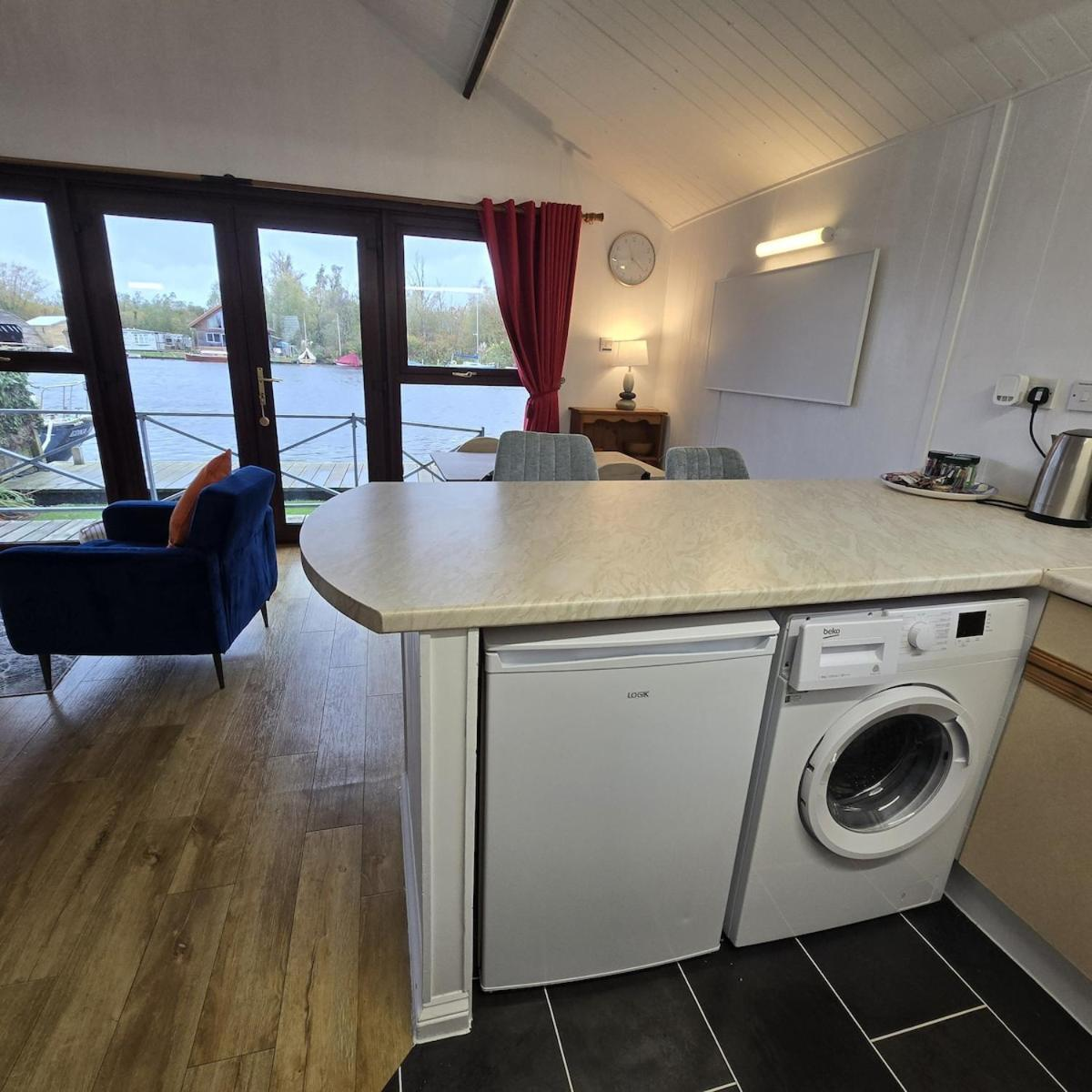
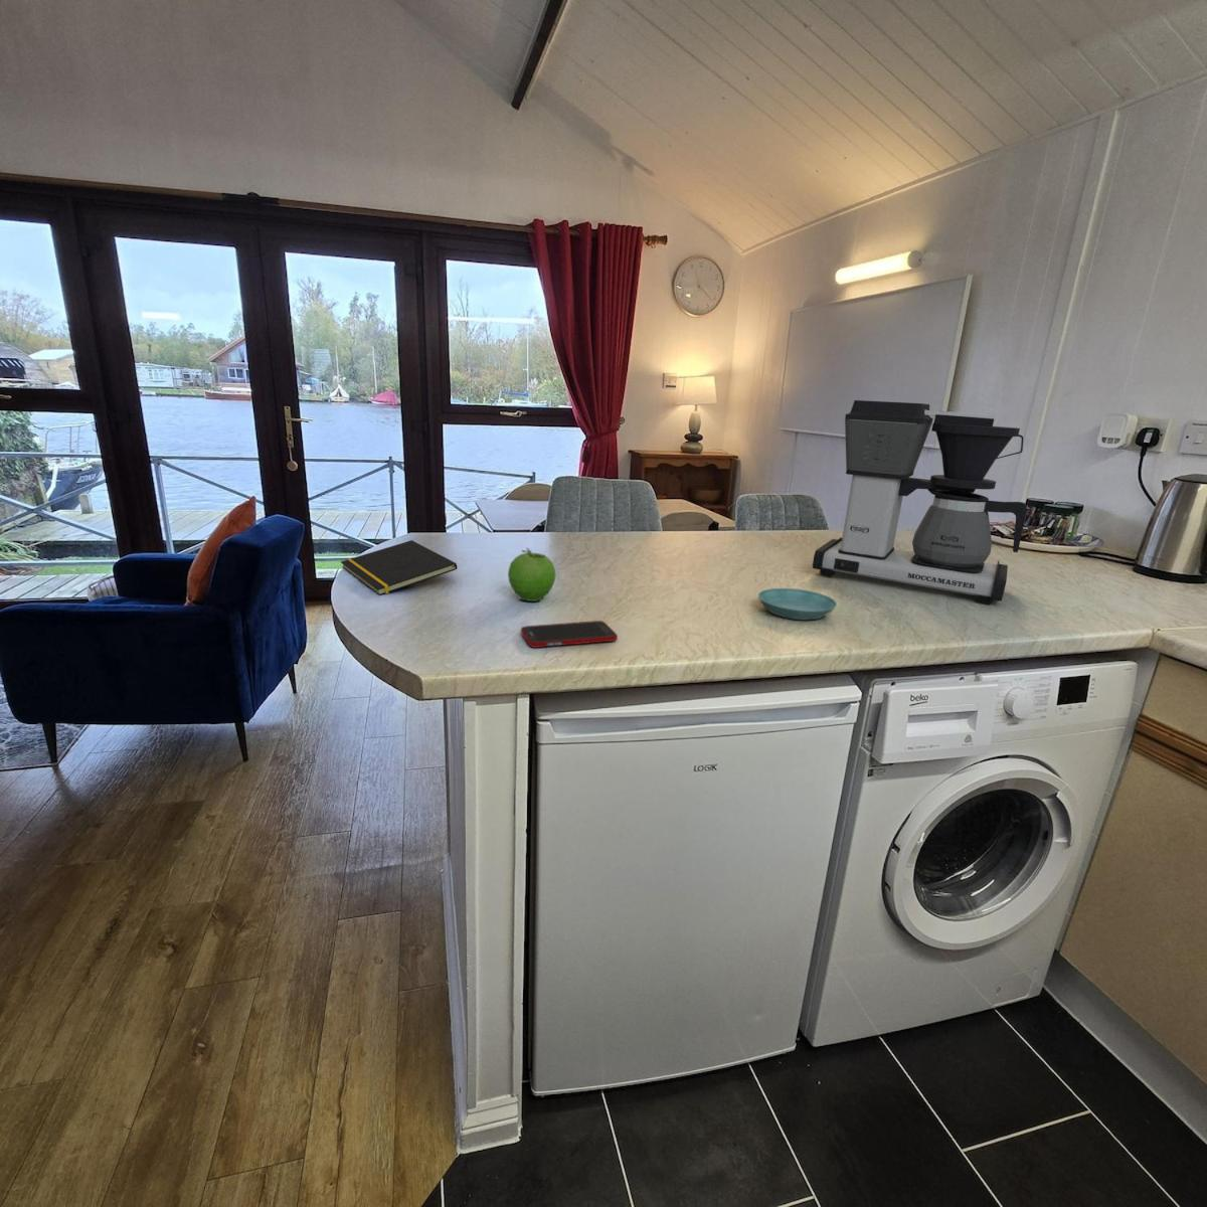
+ coffee maker (930, 491)
+ notepad (397, 565)
+ saucer (796, 605)
+ fruit (531, 574)
+ cell phone (568, 633)
